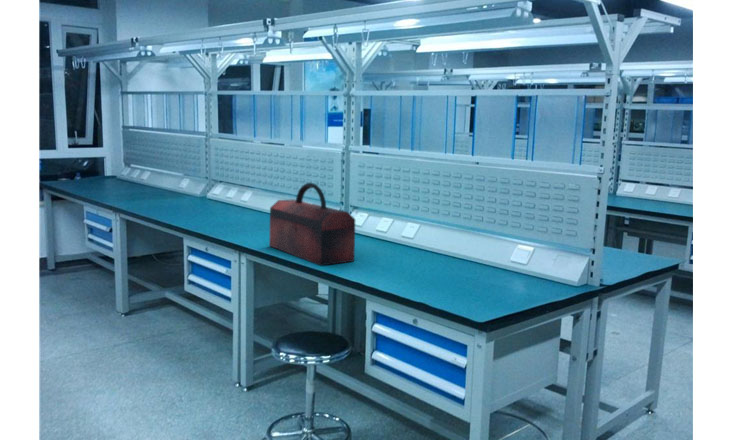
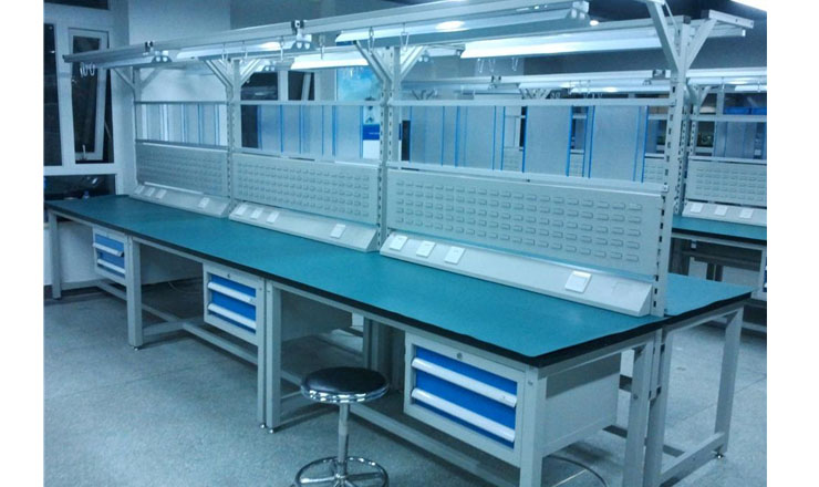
- toolbox (310, 218)
